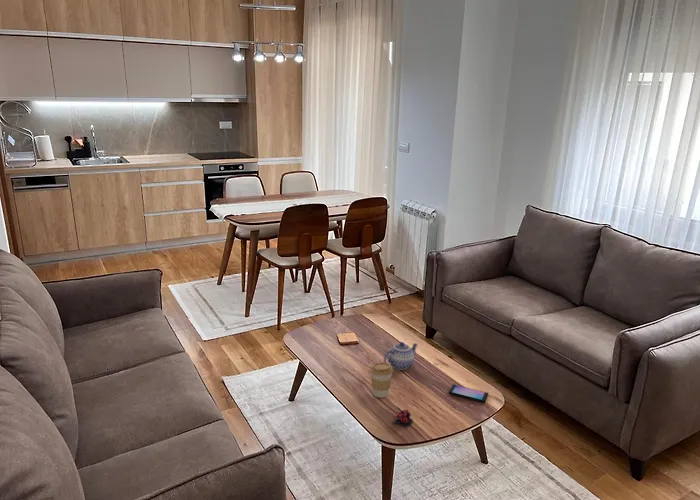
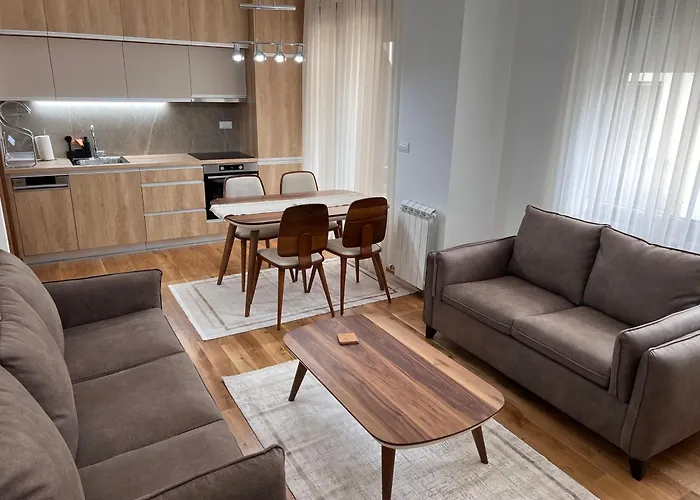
- smartphone (468, 393)
- flower (403, 415)
- coffee cup (381, 379)
- teapot (401, 354)
